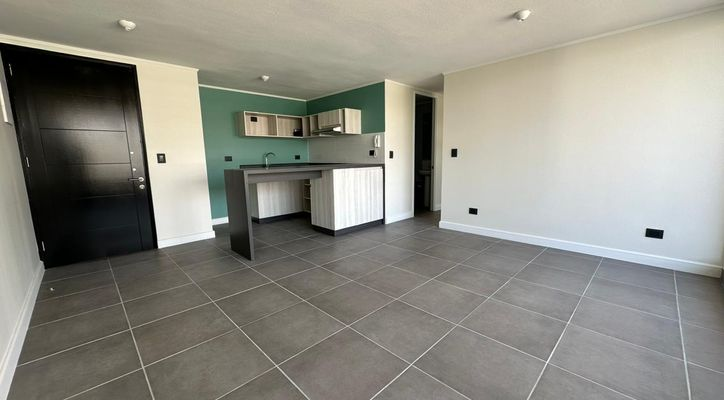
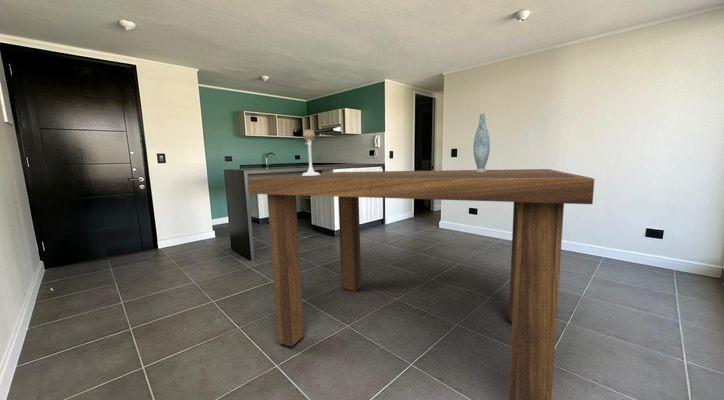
+ vase (481, 142)
+ dining table (360, 258)
+ candle holder (310, 152)
